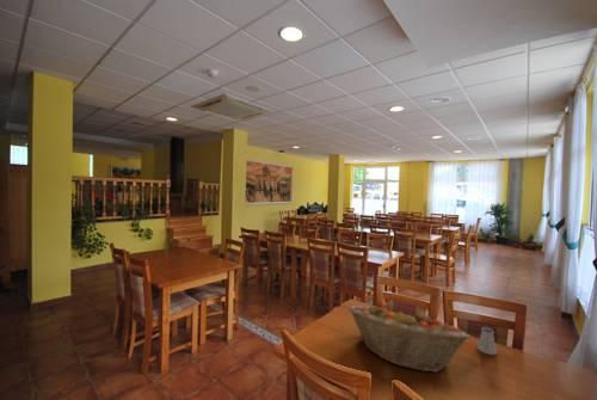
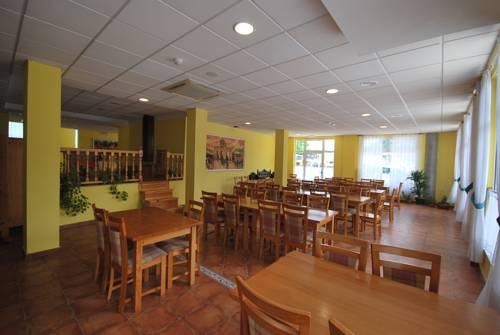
- fruit basket (402, 328)
- saltshaker (486, 339)
